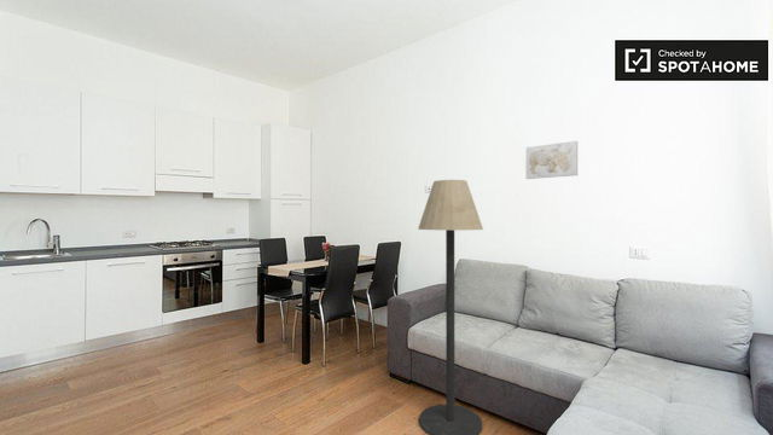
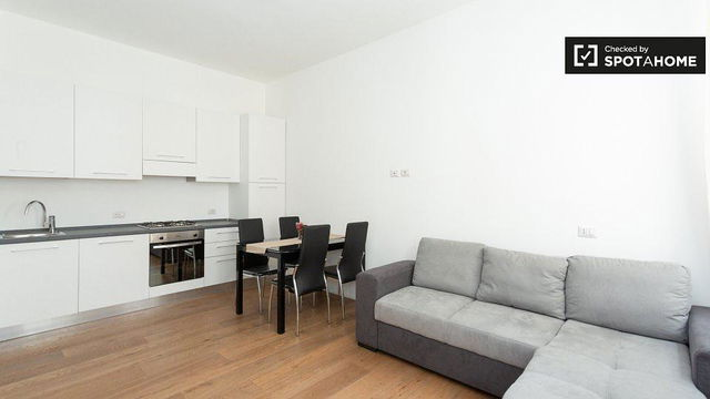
- floor lamp (449, 302)
- wall art (551, 161)
